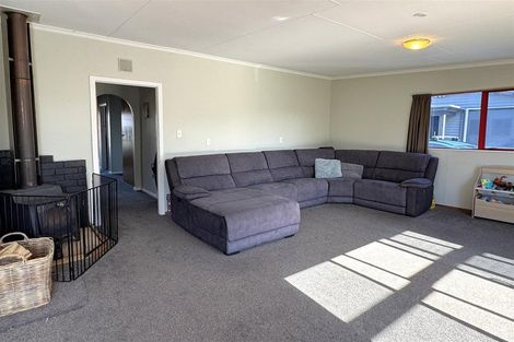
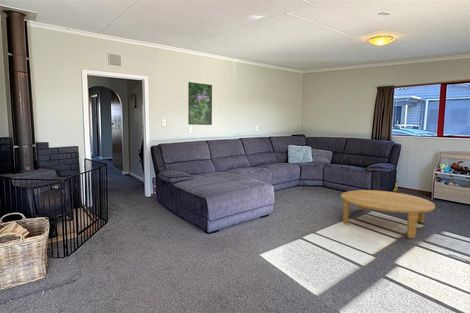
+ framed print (200, 104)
+ coffee table (384, 210)
